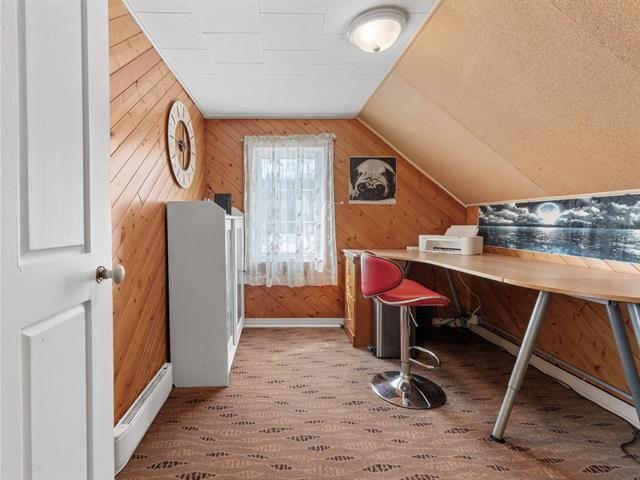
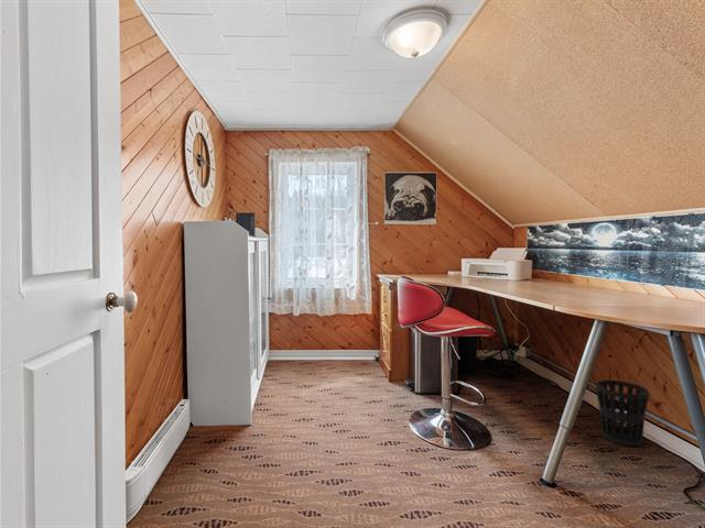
+ wastebasket (621, 411)
